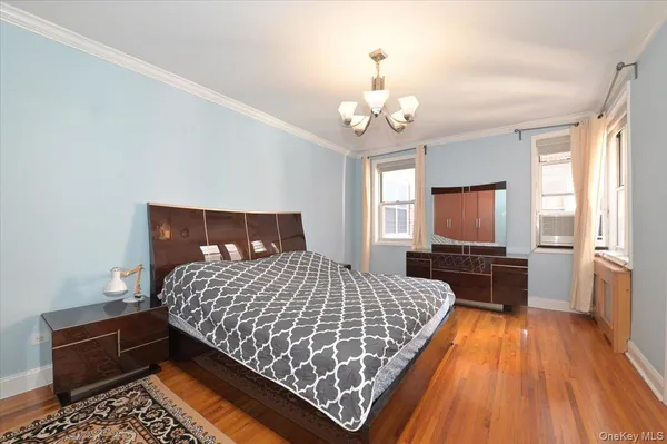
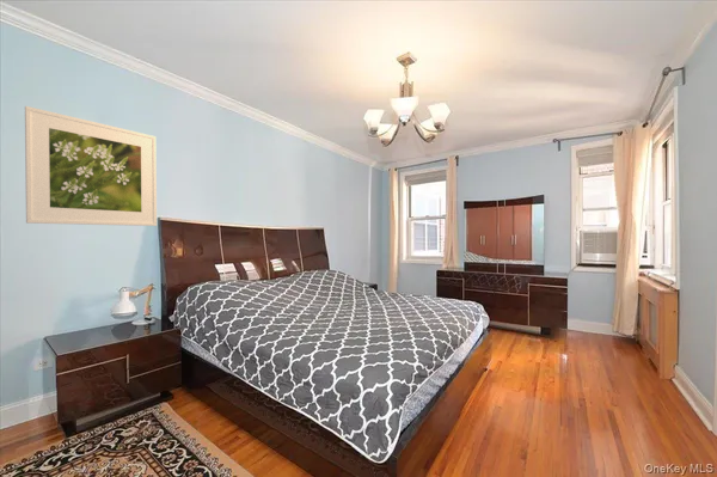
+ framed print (99, 173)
